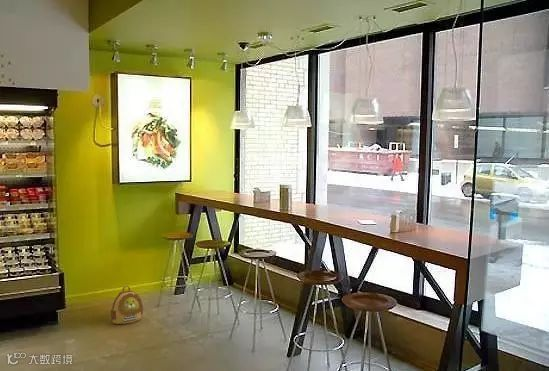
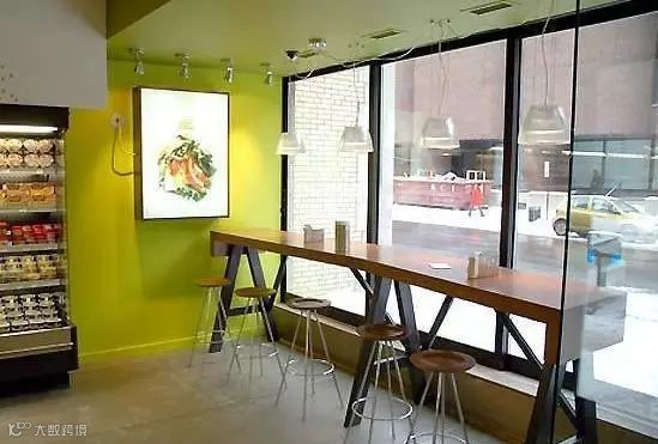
- backpack (126, 303)
